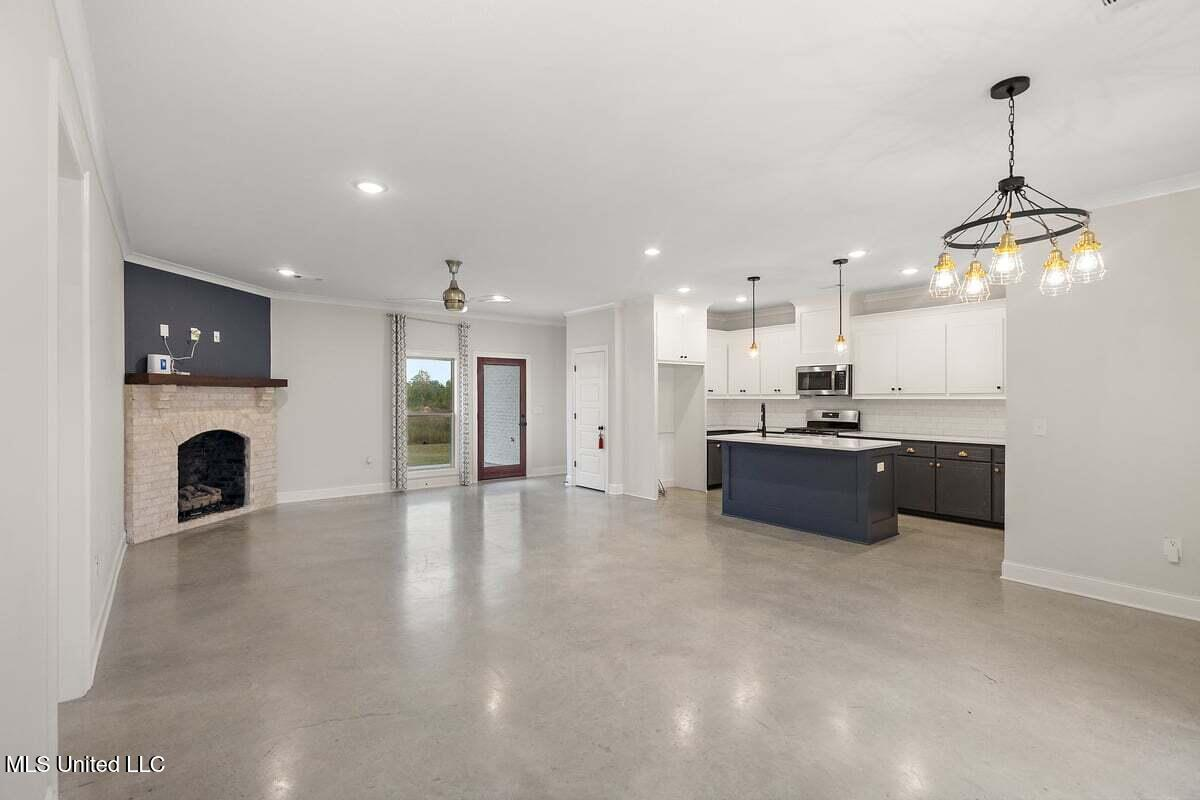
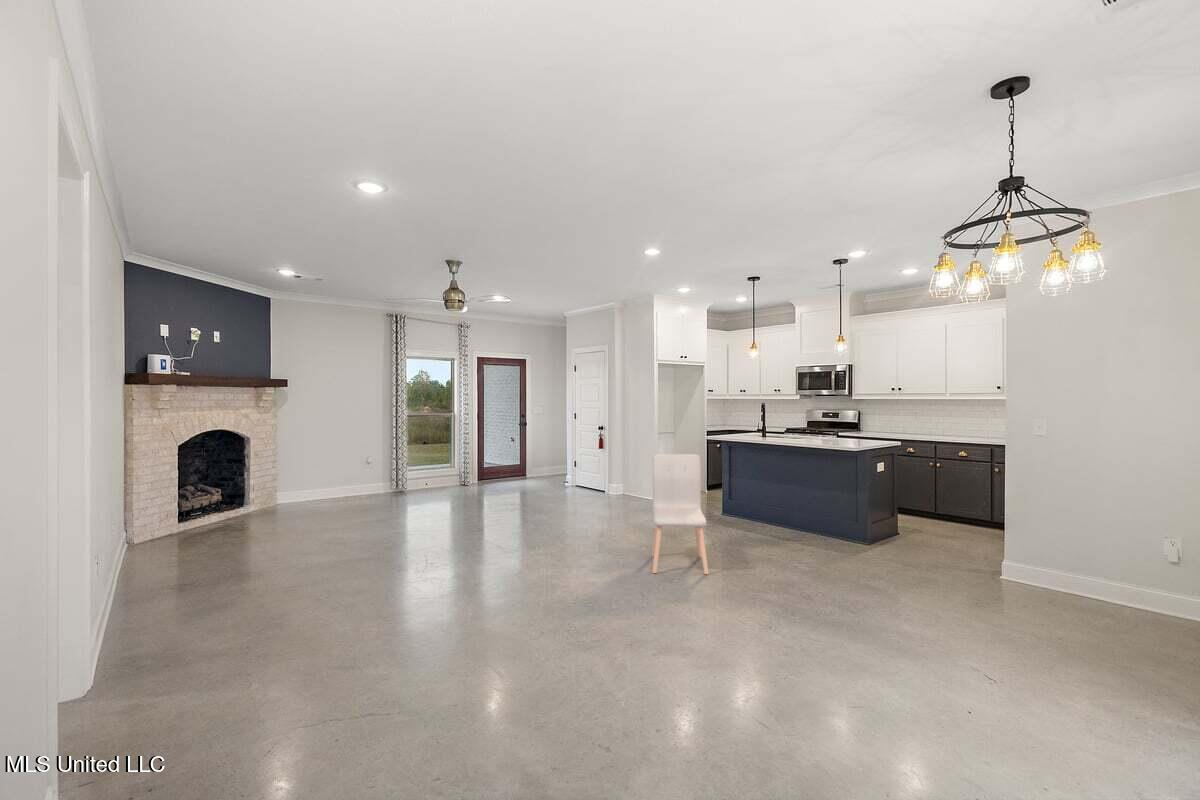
+ chair (678, 510)
